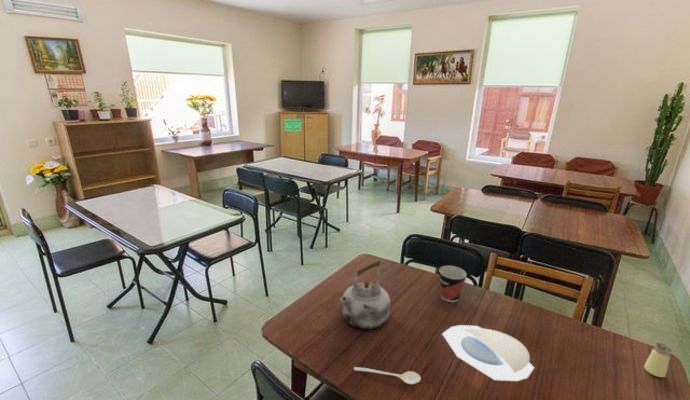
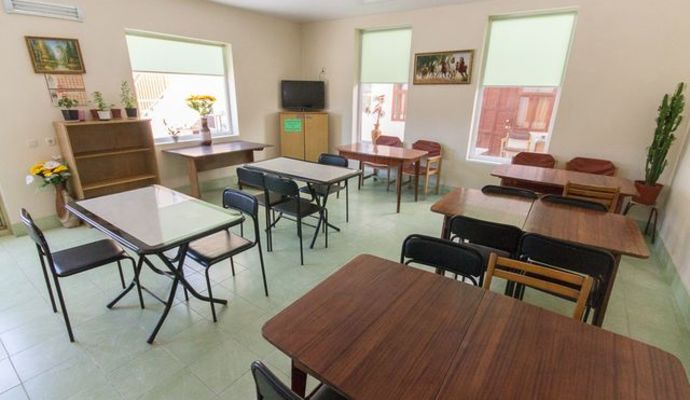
- kettle (362, 294)
- plate (489, 347)
- cup (451, 284)
- stirrer (386, 373)
- saltshaker (659, 359)
